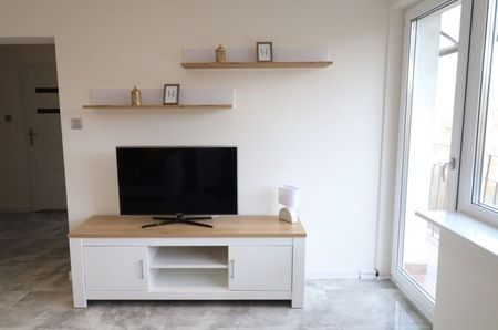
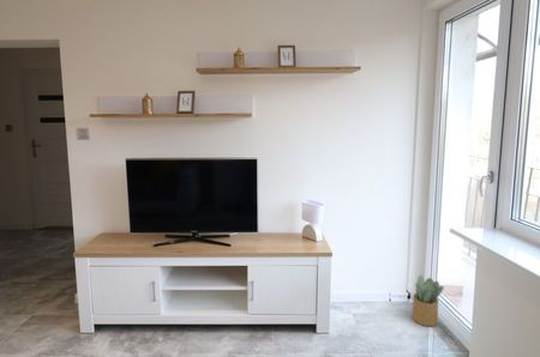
+ potted plant (425, 299)
